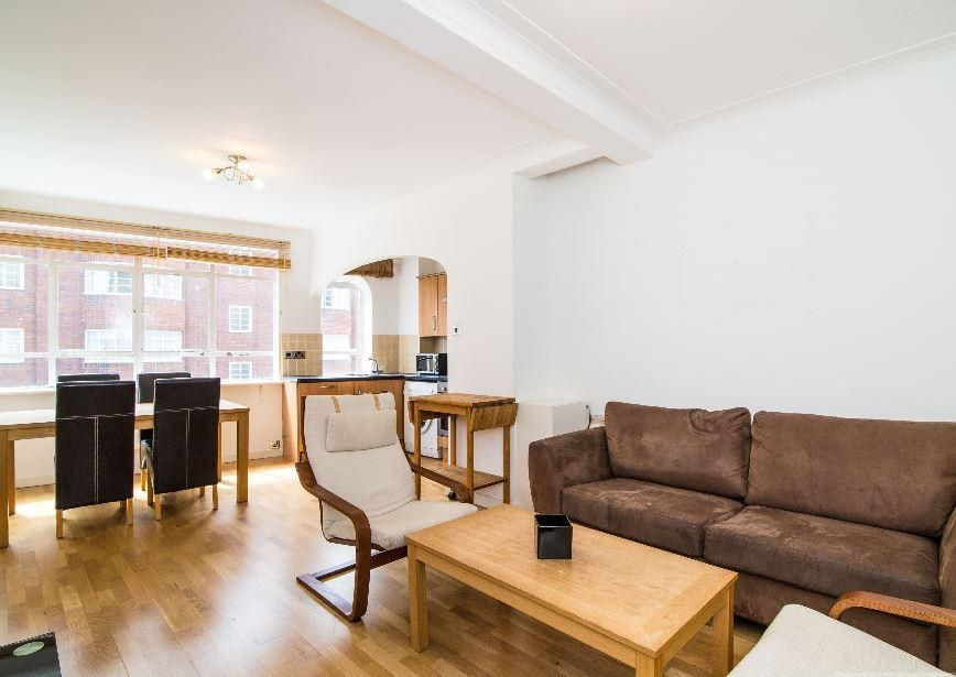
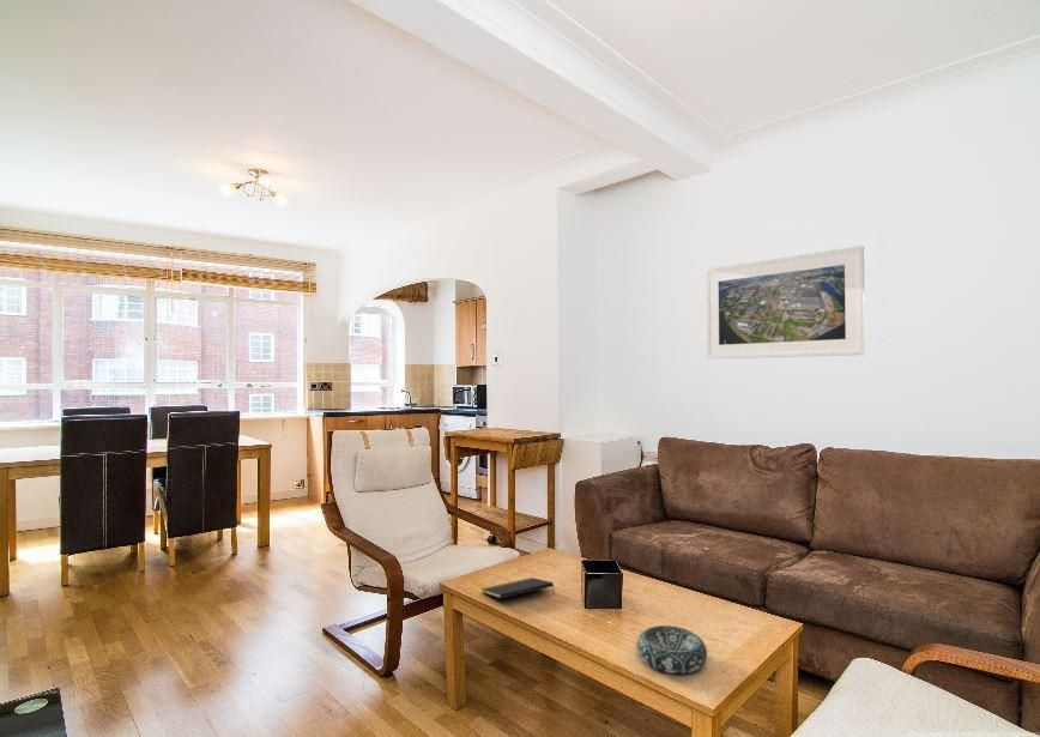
+ decorative bowl (671, 648)
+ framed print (776, 308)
+ notepad (516, 587)
